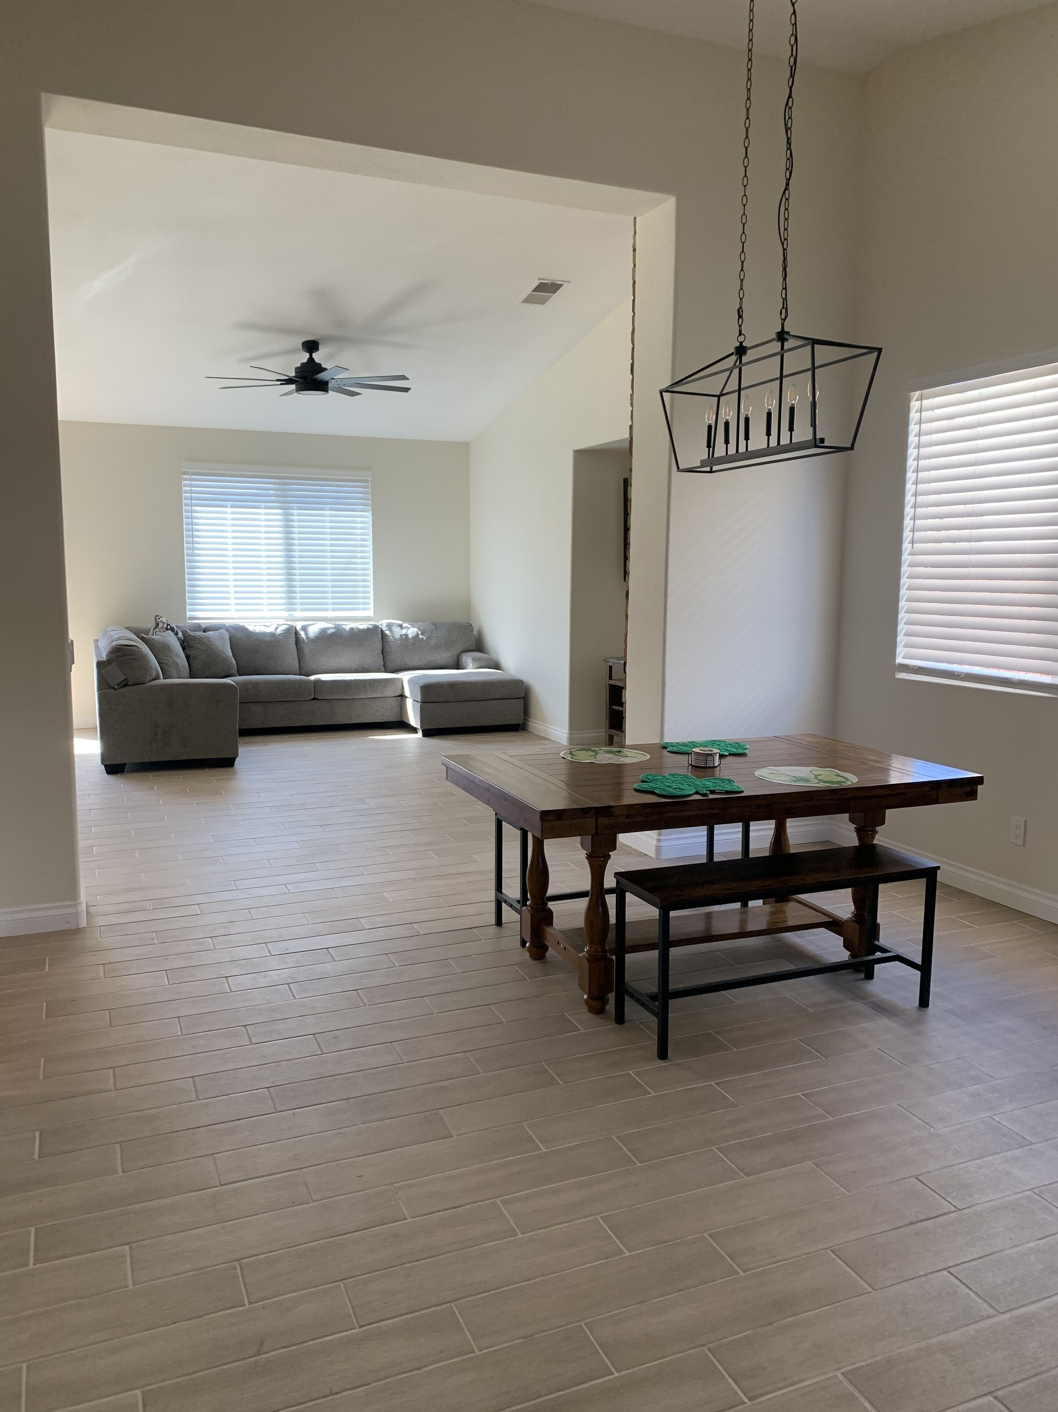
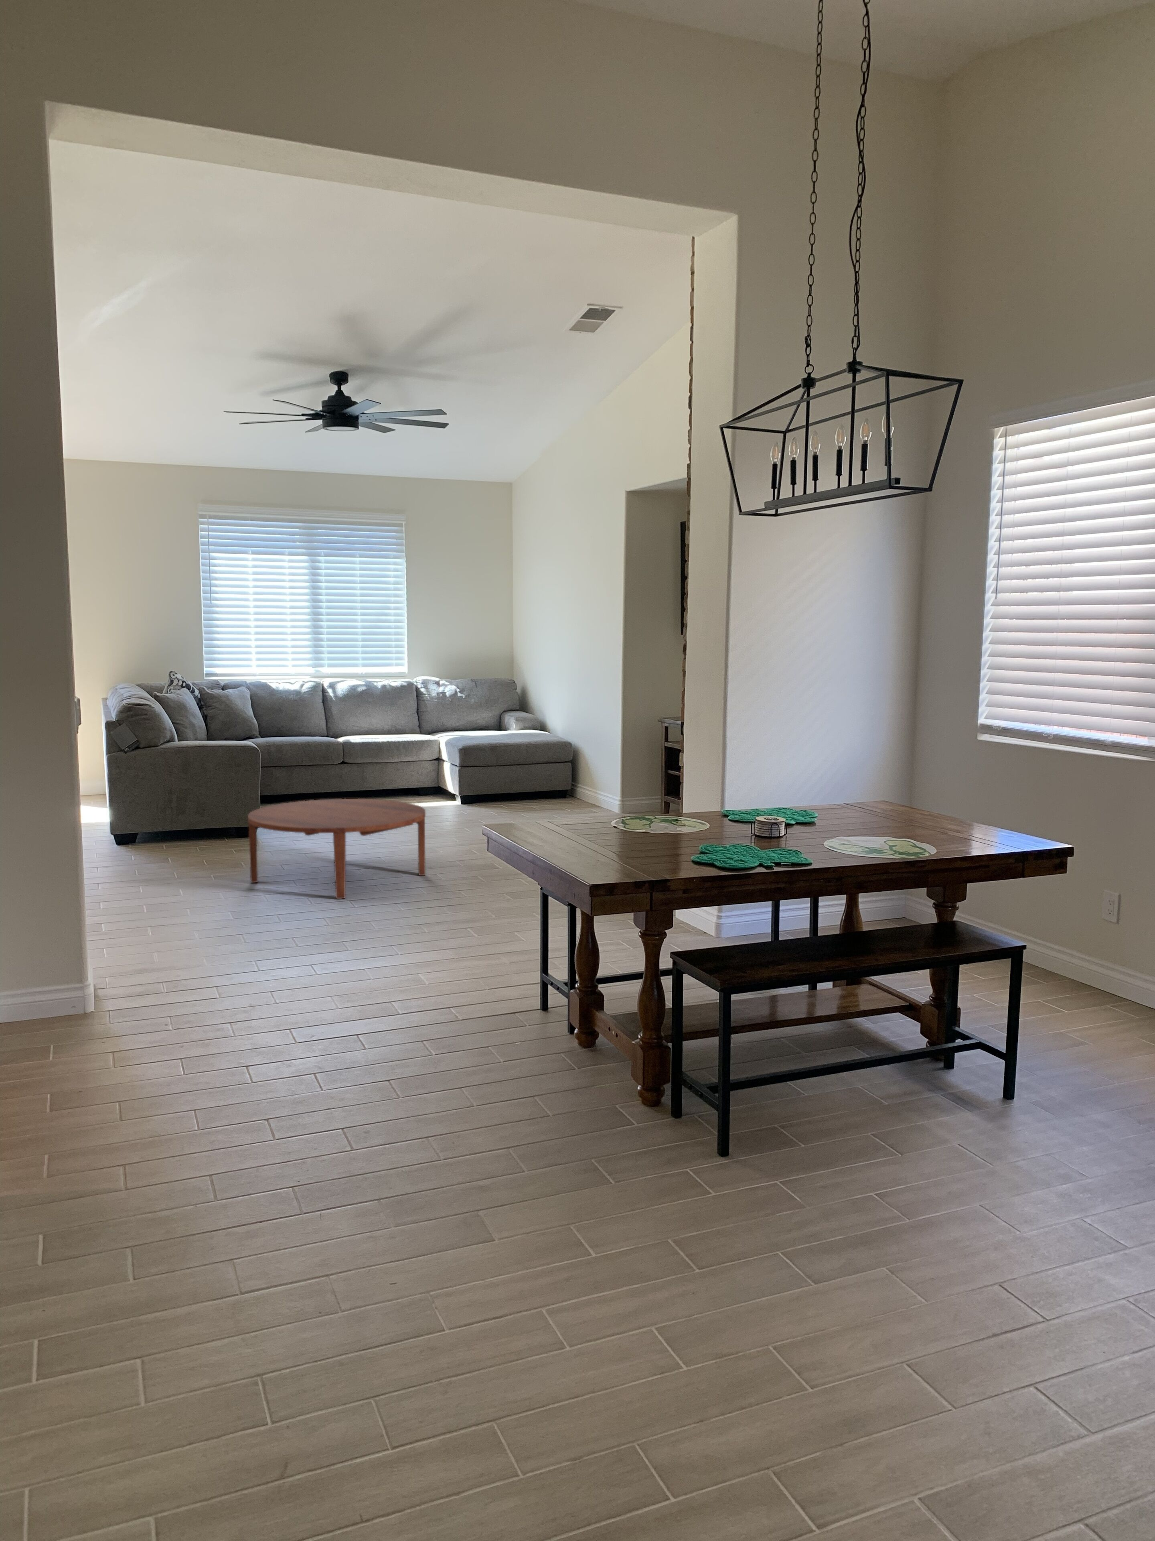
+ coffee table (338, 846)
